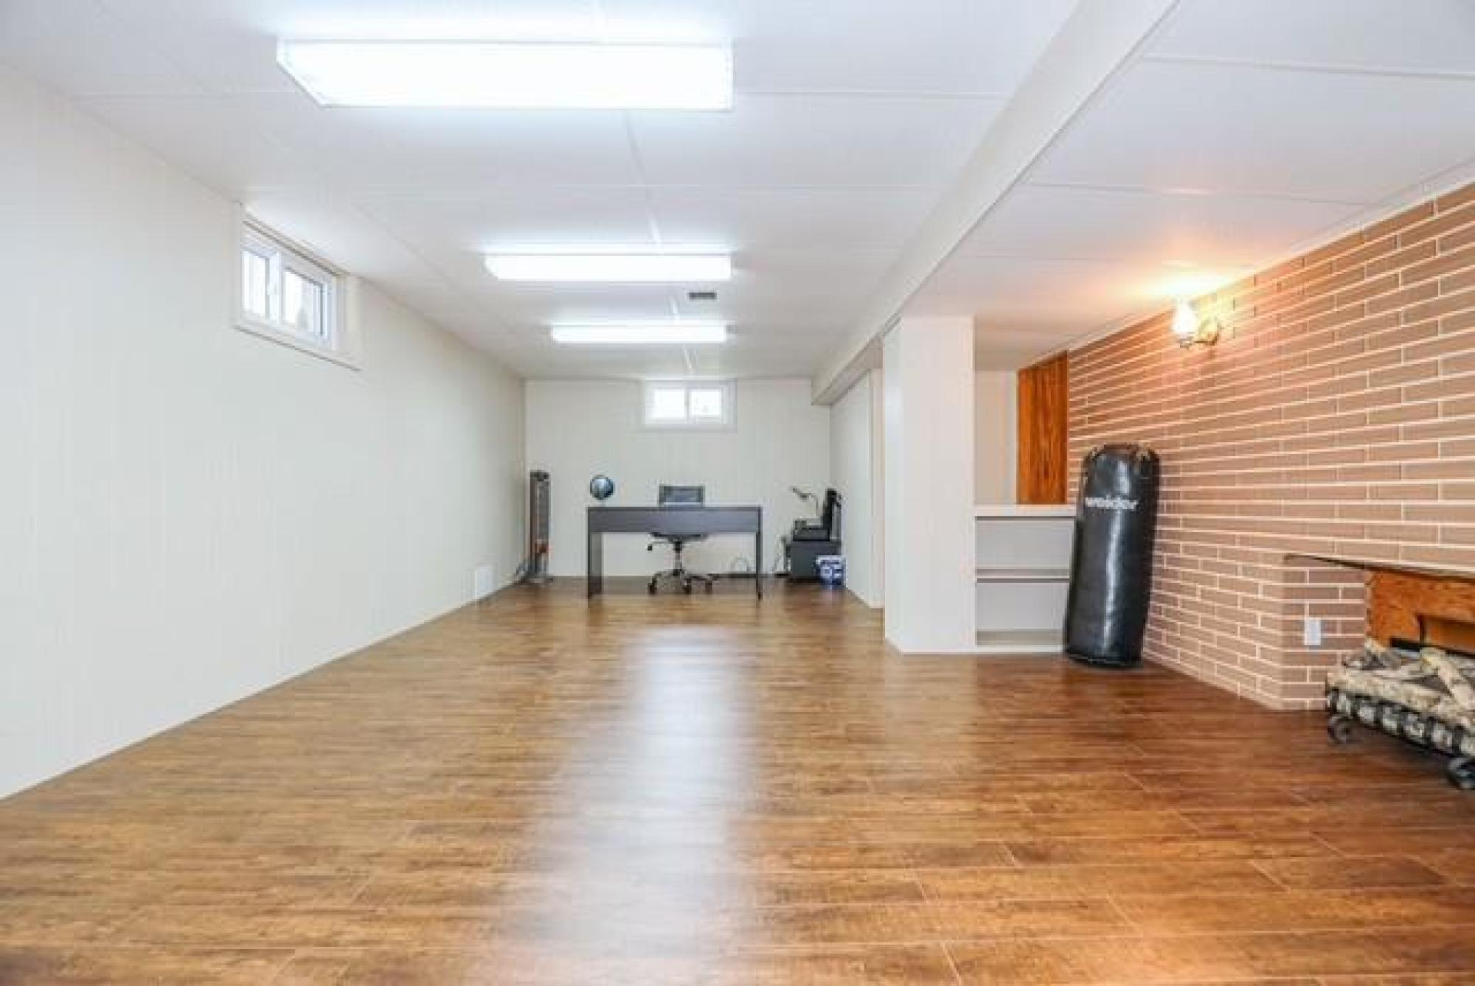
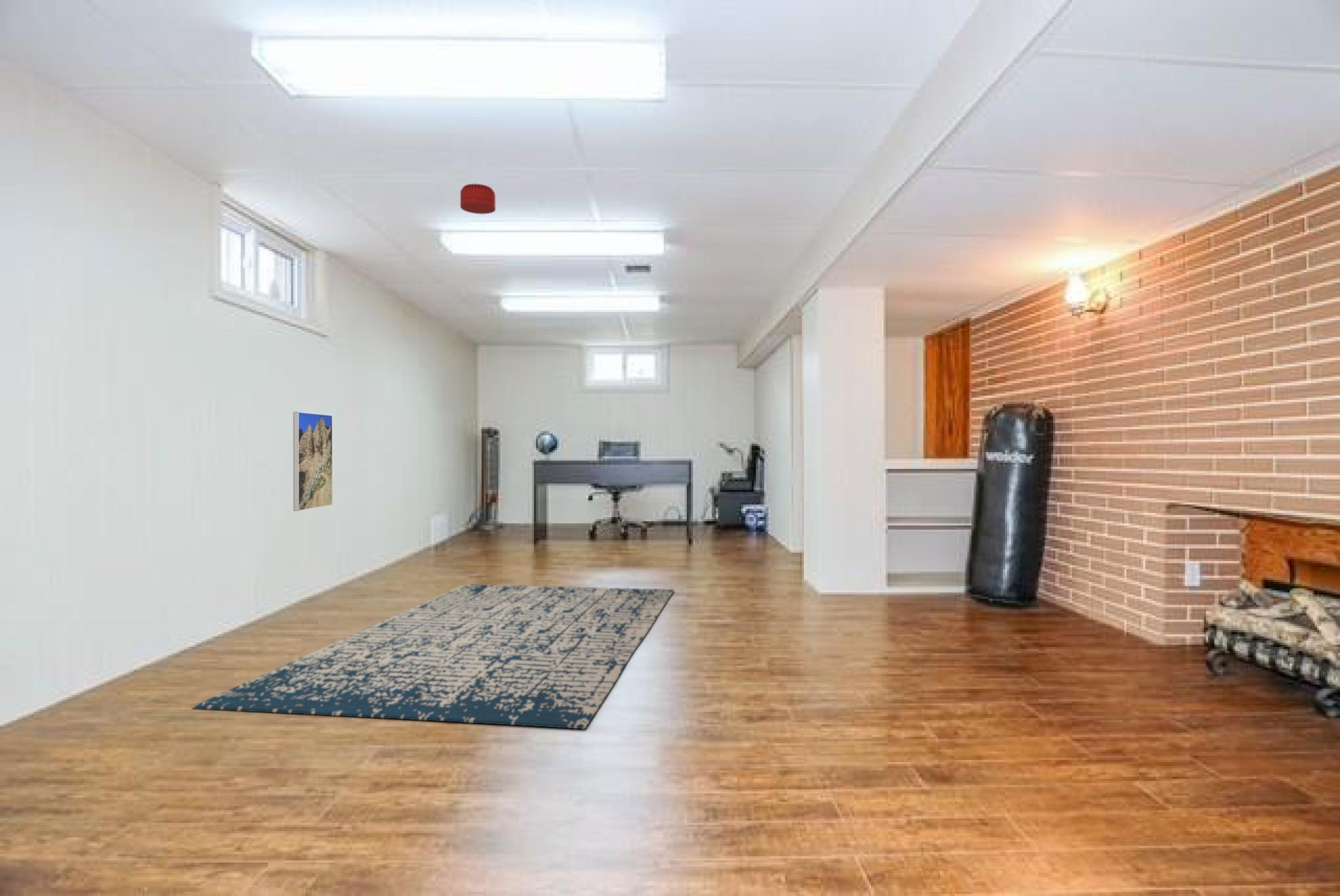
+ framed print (314, 461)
+ smoke detector (478, 198)
+ rug (503, 631)
